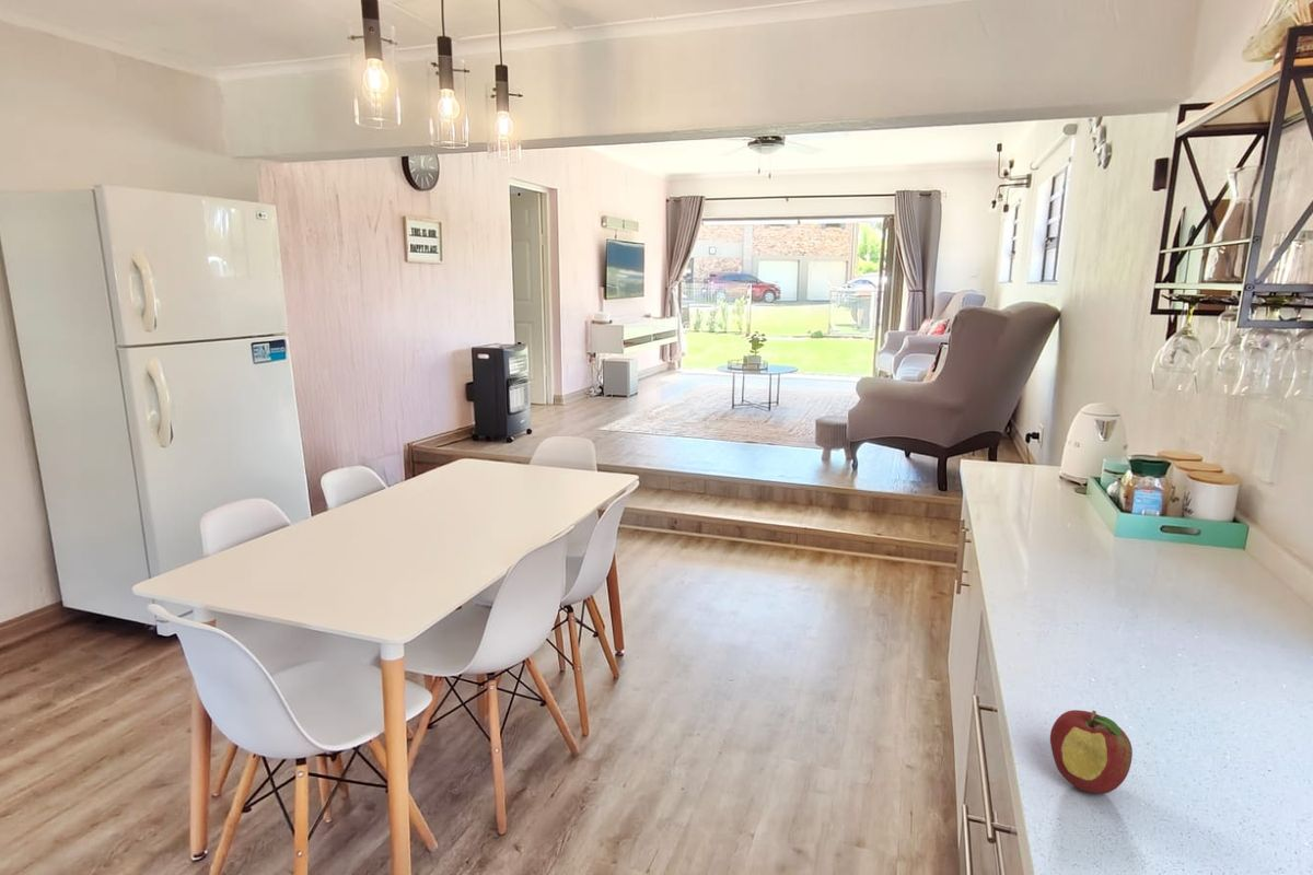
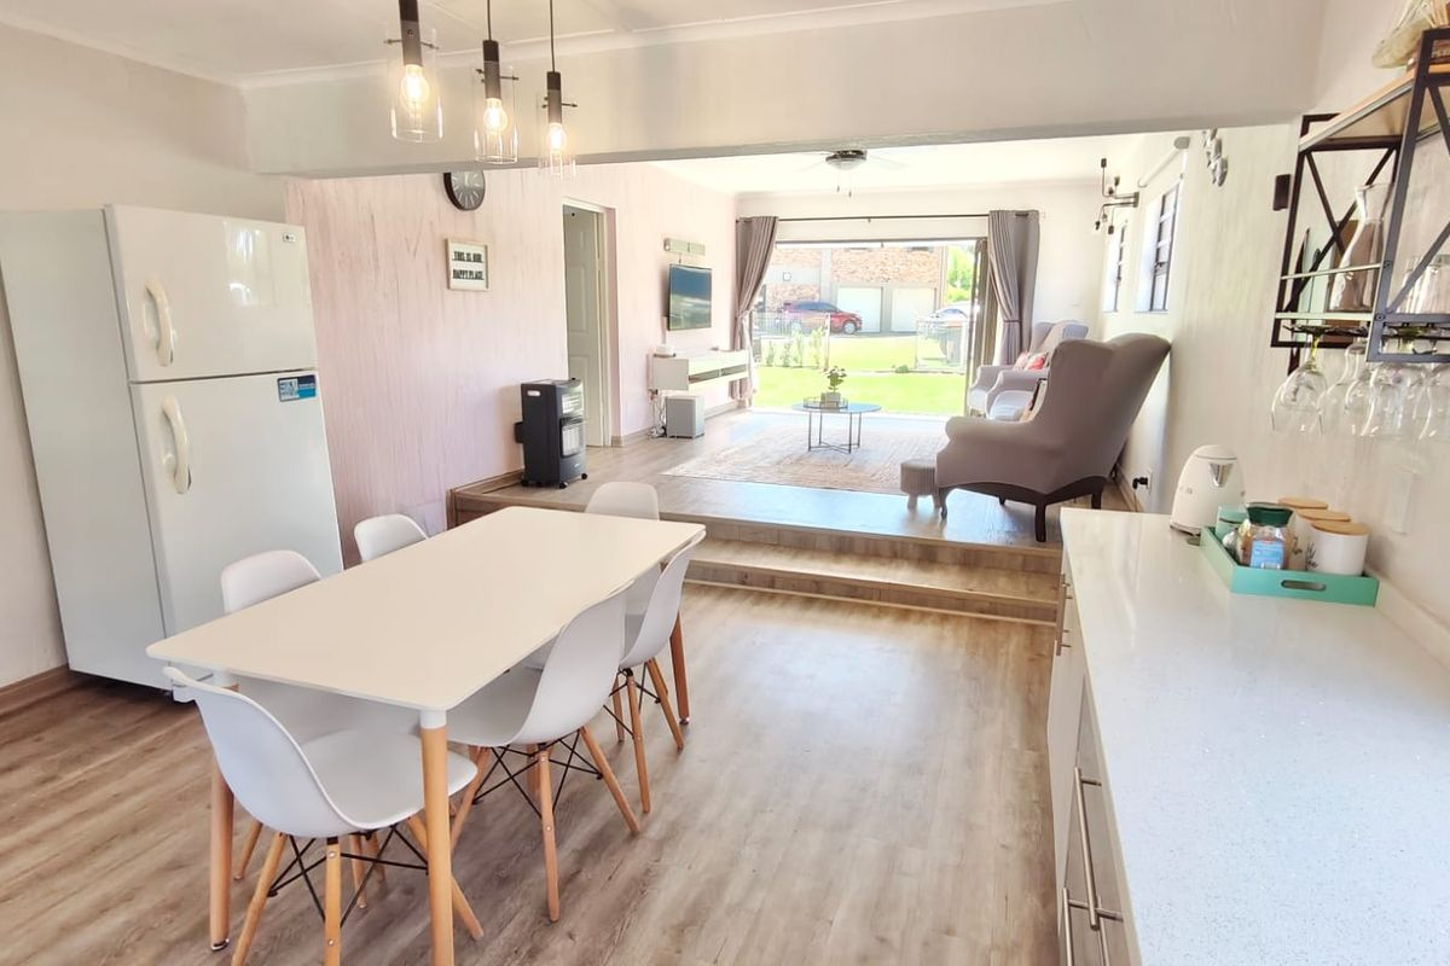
- apple (1091, 747)
